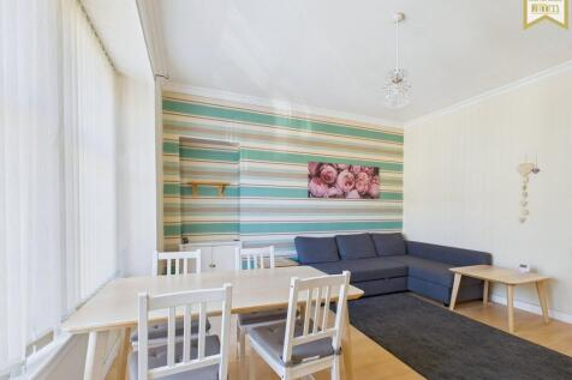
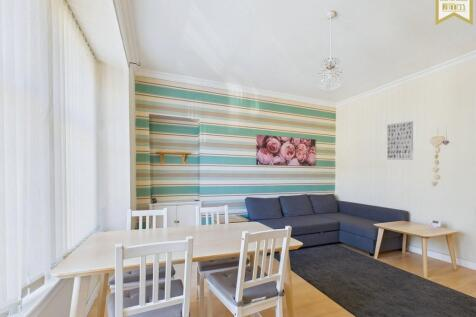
+ wall art (399, 141)
